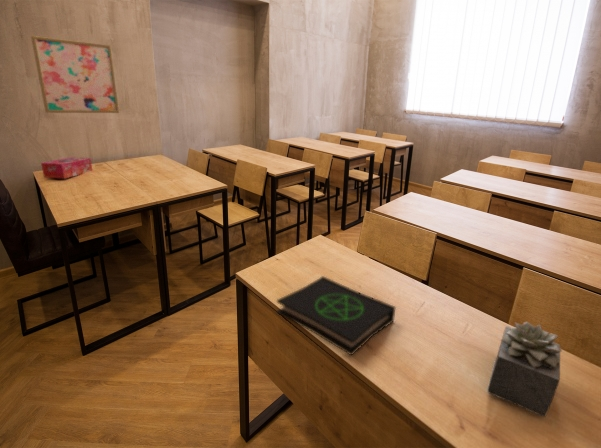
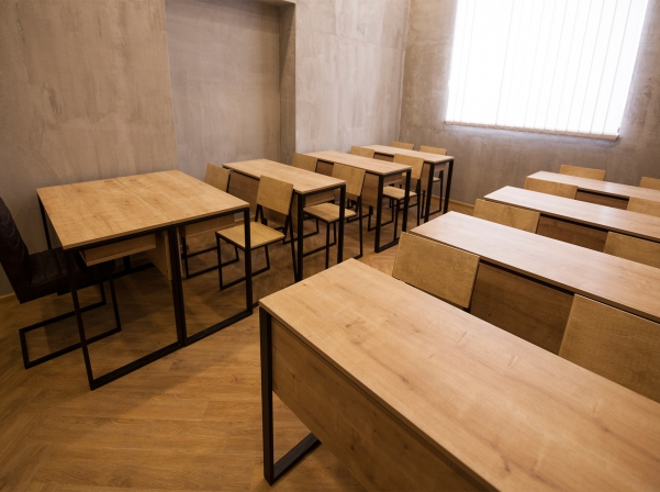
- book (335, 310)
- wall art (78, 78)
- succulent plant (526, 357)
- tissue box (68, 167)
